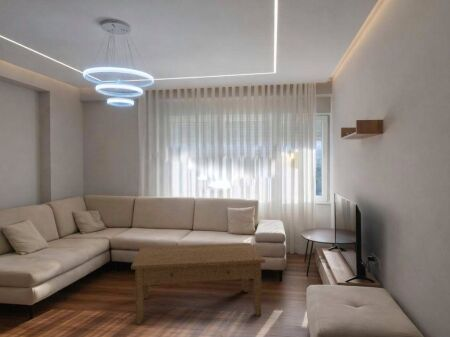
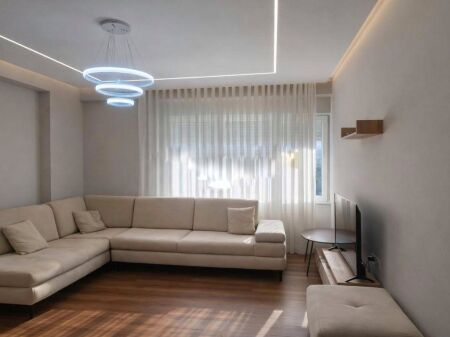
- coffee table (198, 279)
